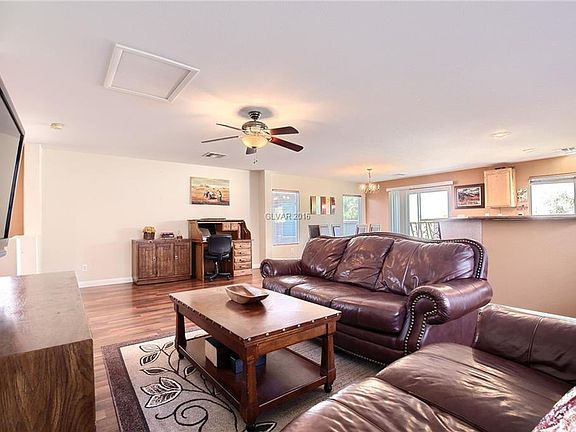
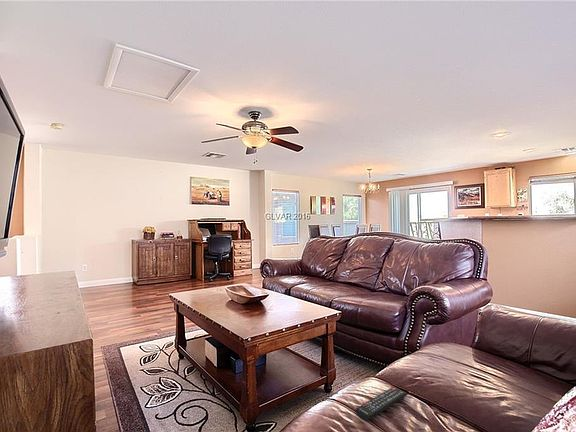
+ remote control (382, 402)
